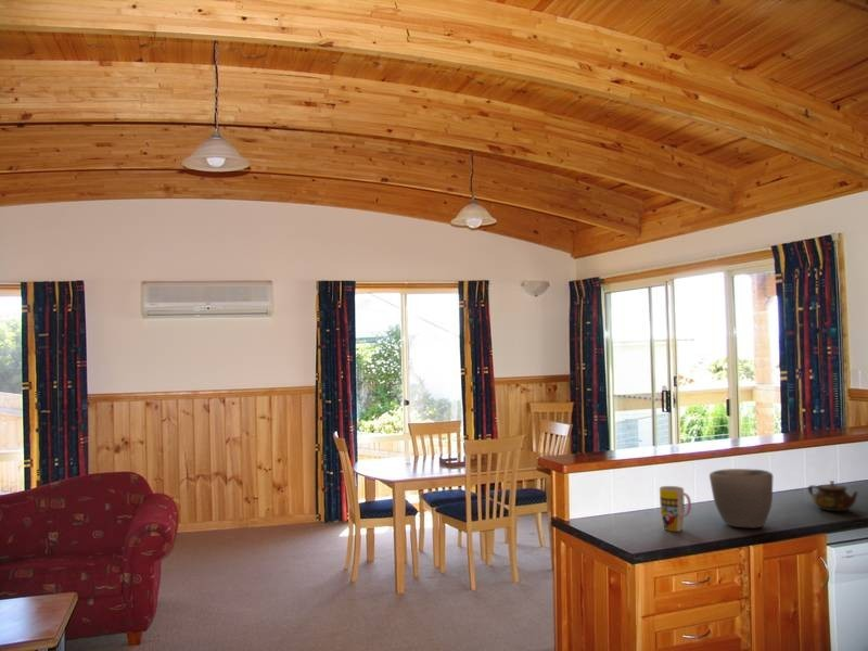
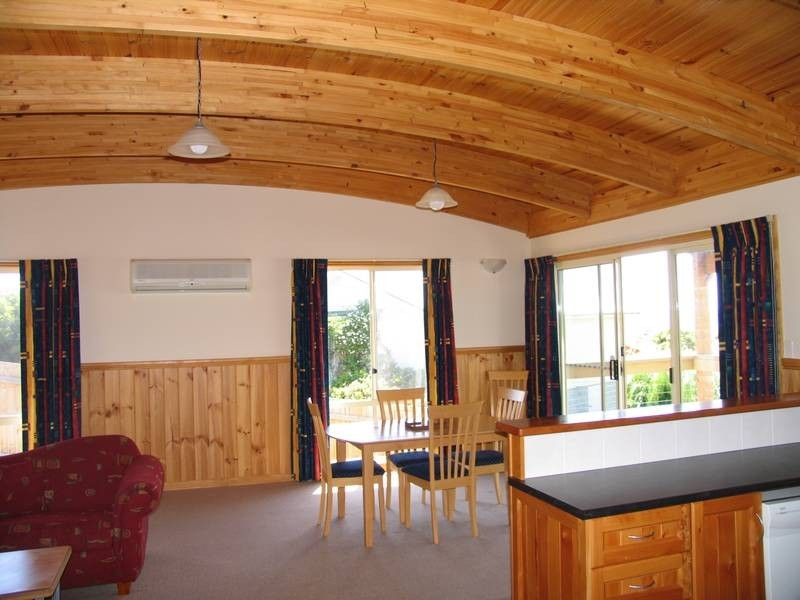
- bowl (741, 497)
- mug (676, 509)
- teapot (832, 495)
